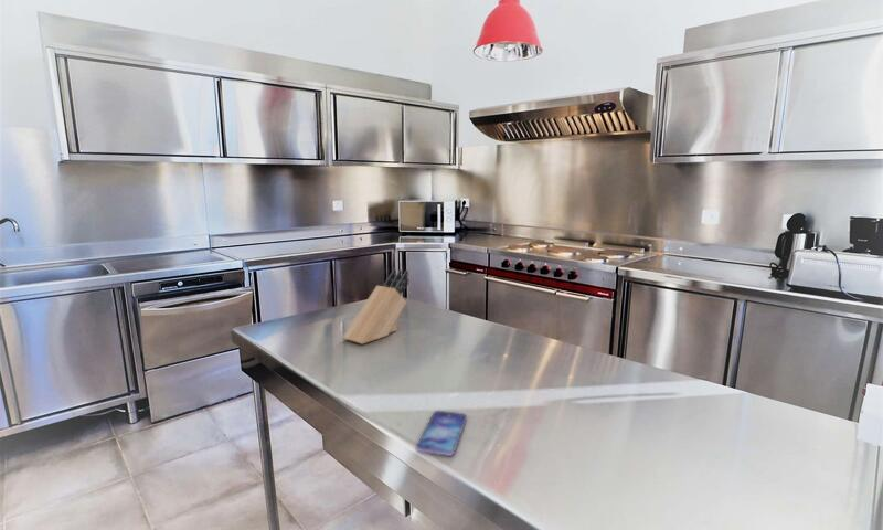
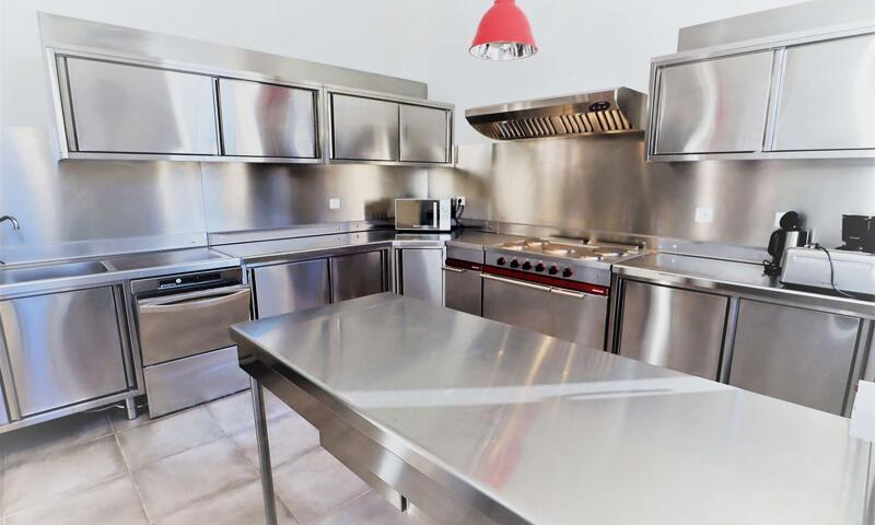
- knife block (380, 303)
- smartphone (443, 431)
